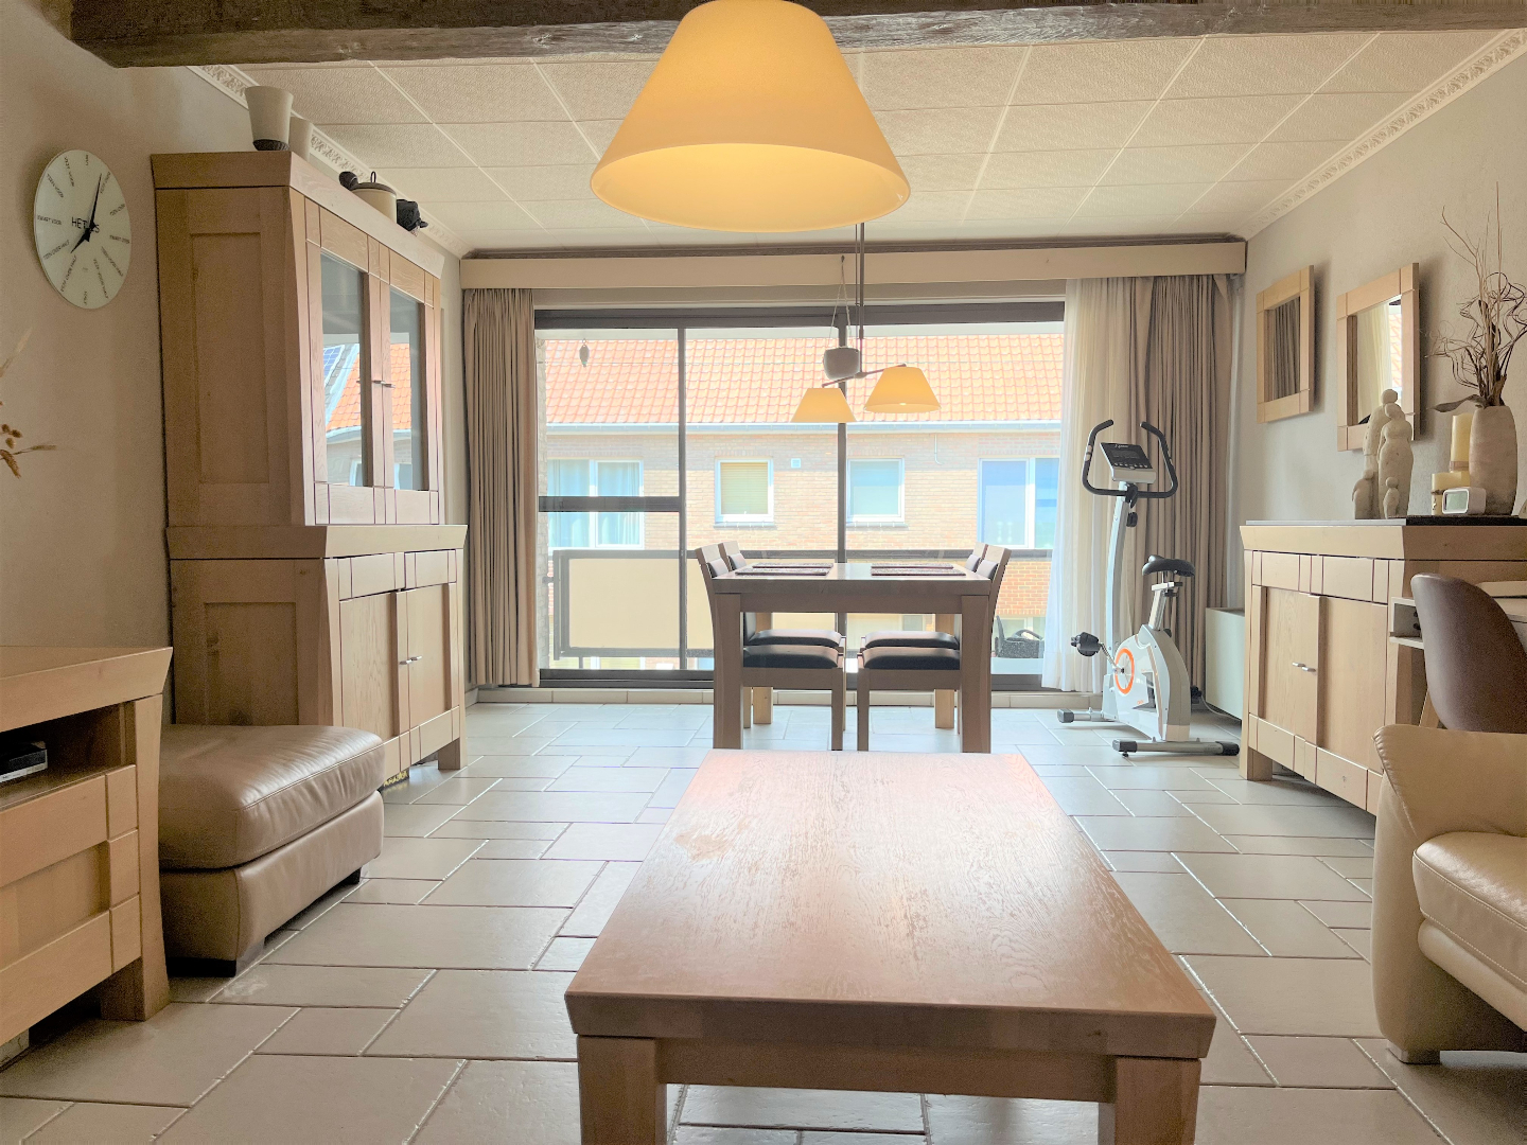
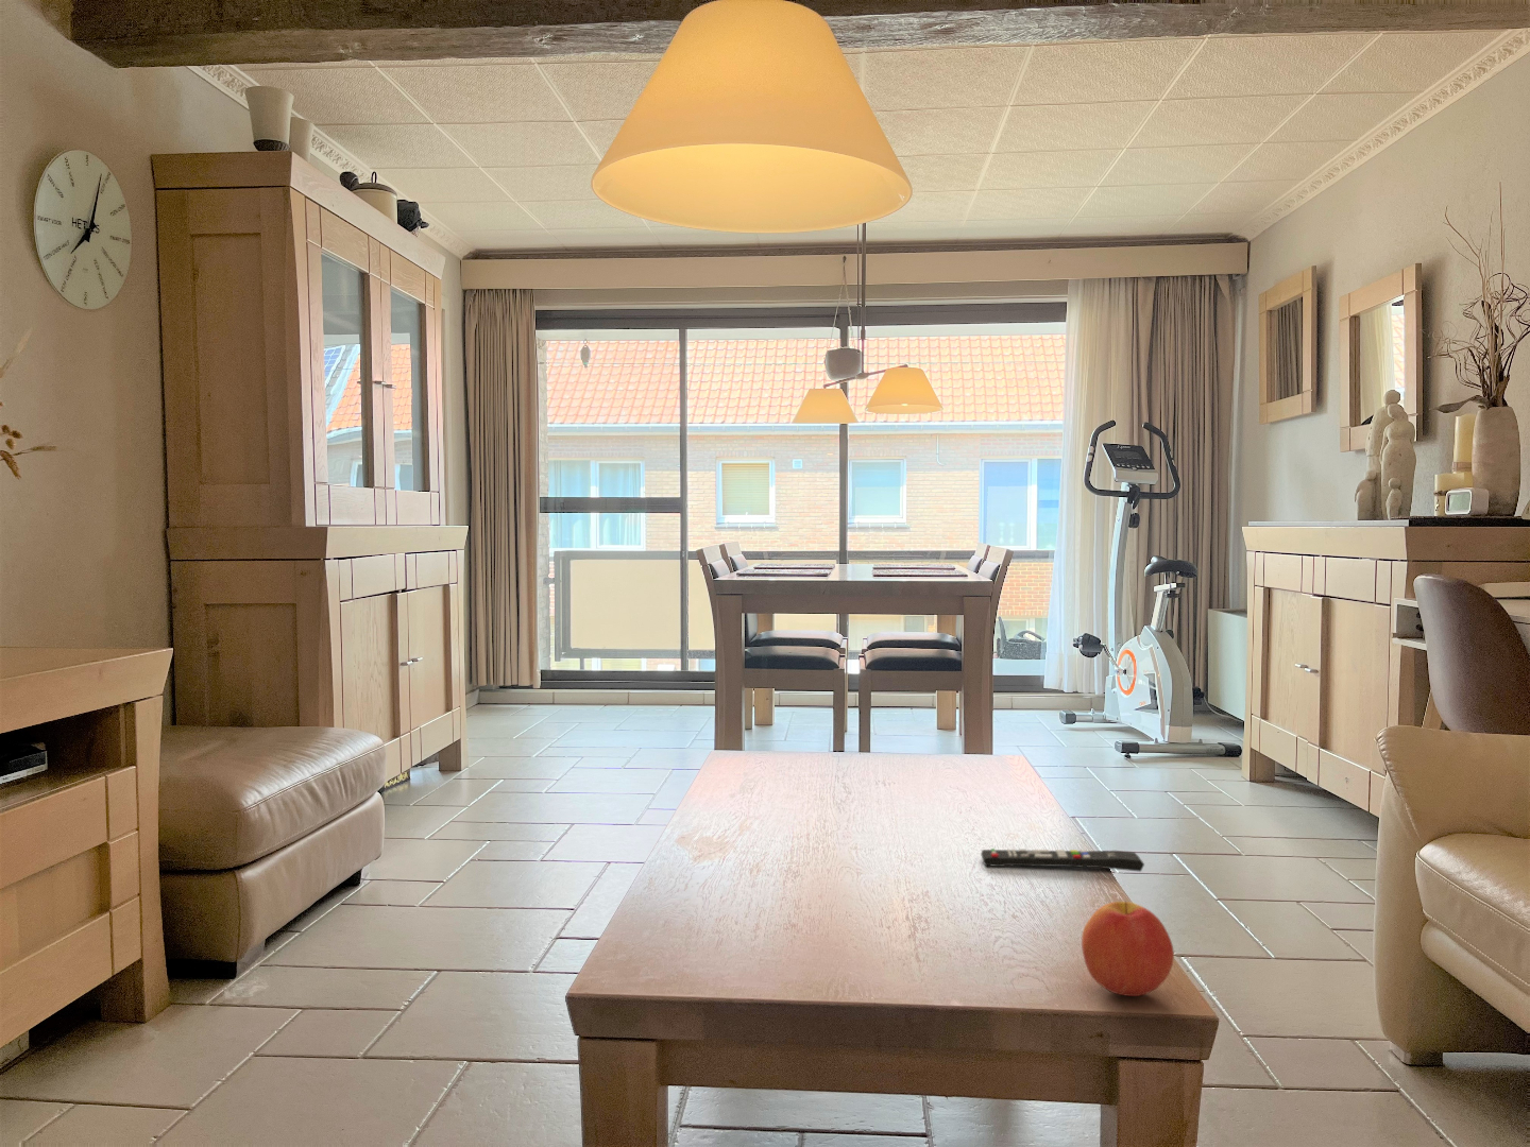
+ apple (1126, 945)
+ remote control (1060, 858)
